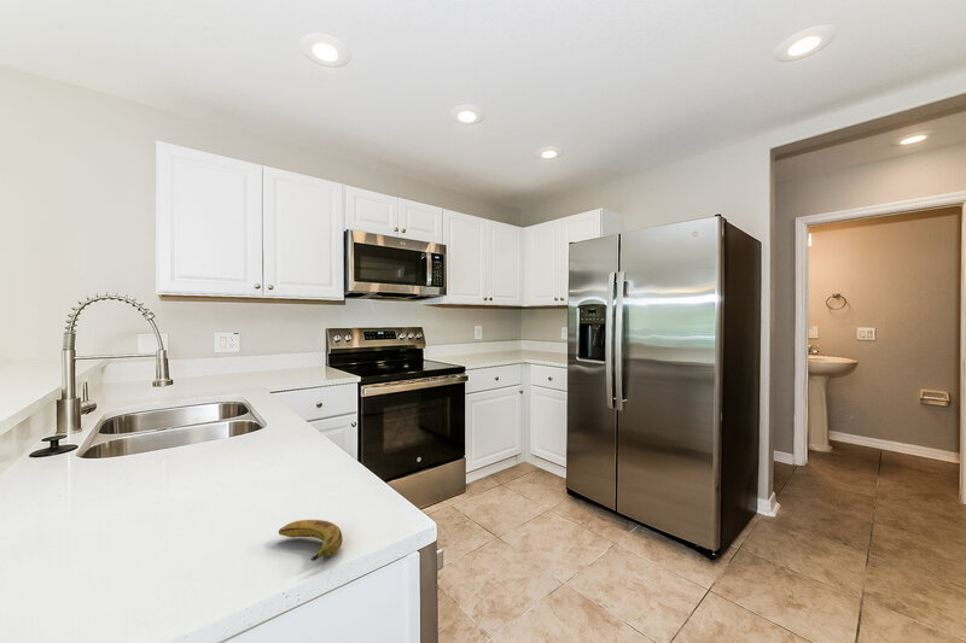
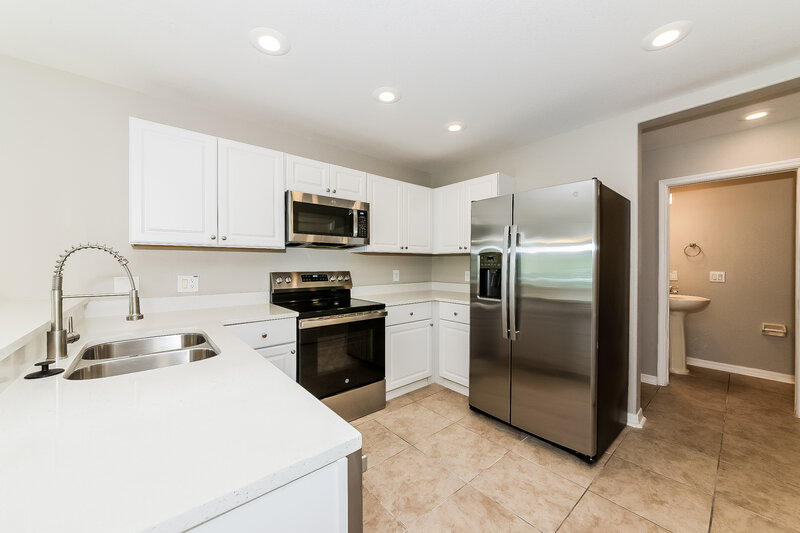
- banana (308, 536)
